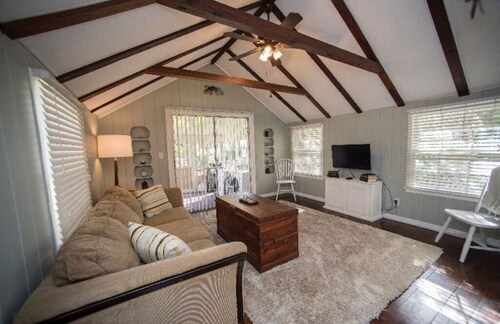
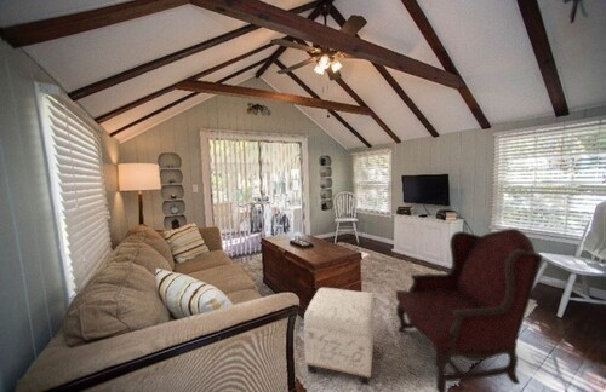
+ ottoman (341, 329)
+ armchair (461, 293)
